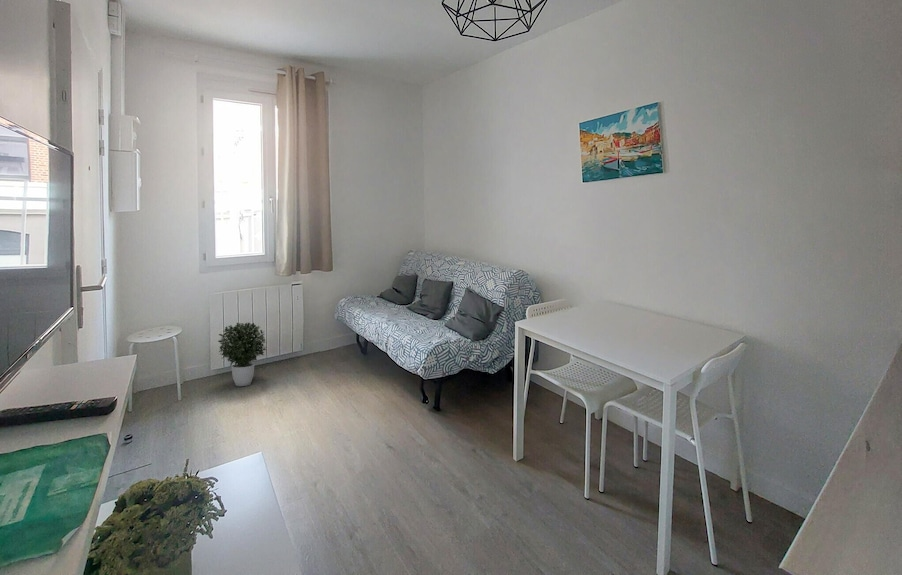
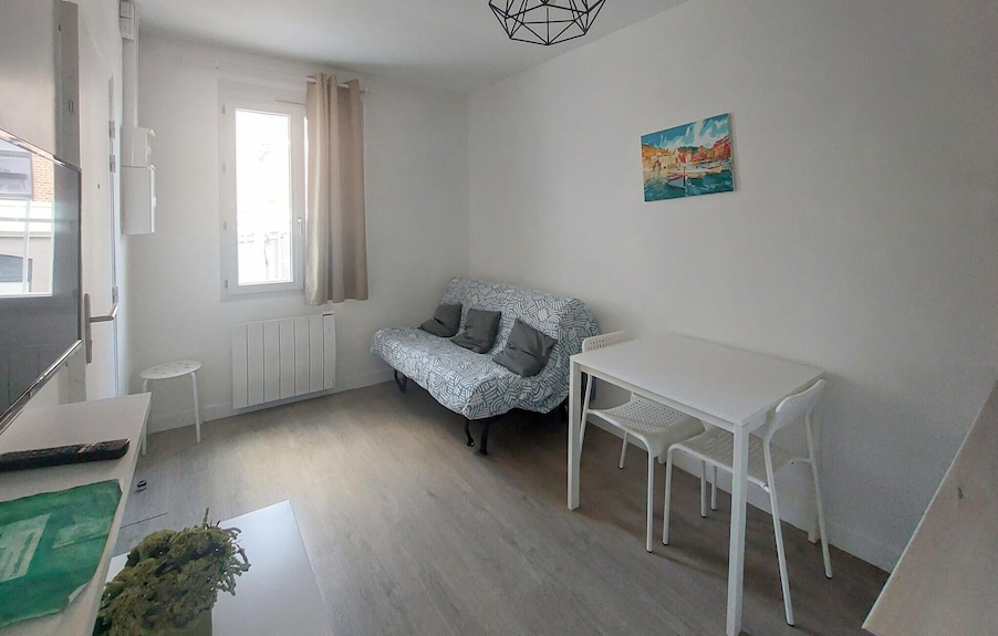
- potted plant (243, 353)
